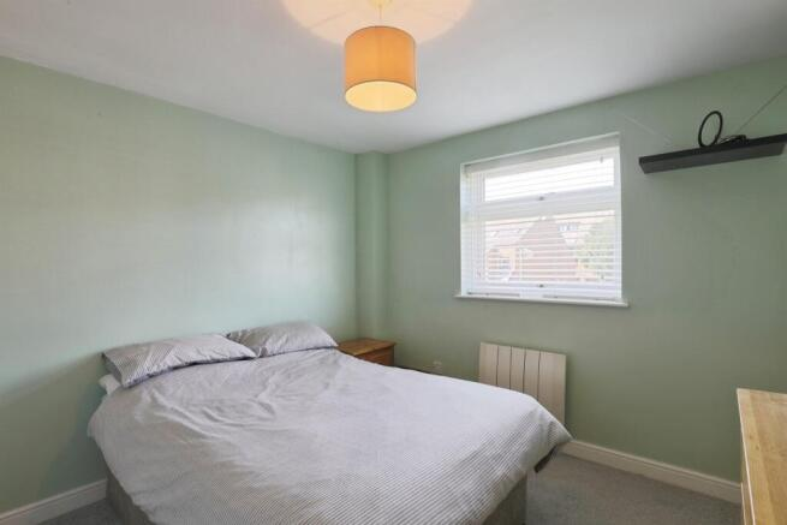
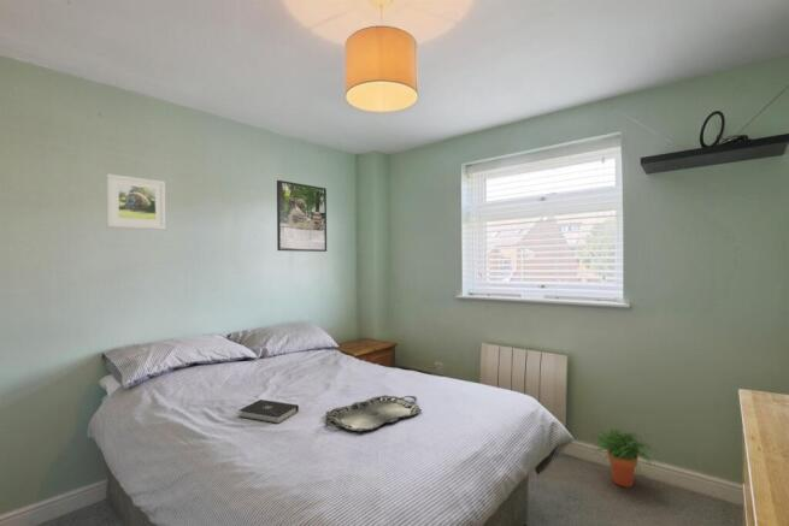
+ serving tray (373, 410)
+ book (269, 410)
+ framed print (302, 217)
+ potted plant (622, 456)
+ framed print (137, 202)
